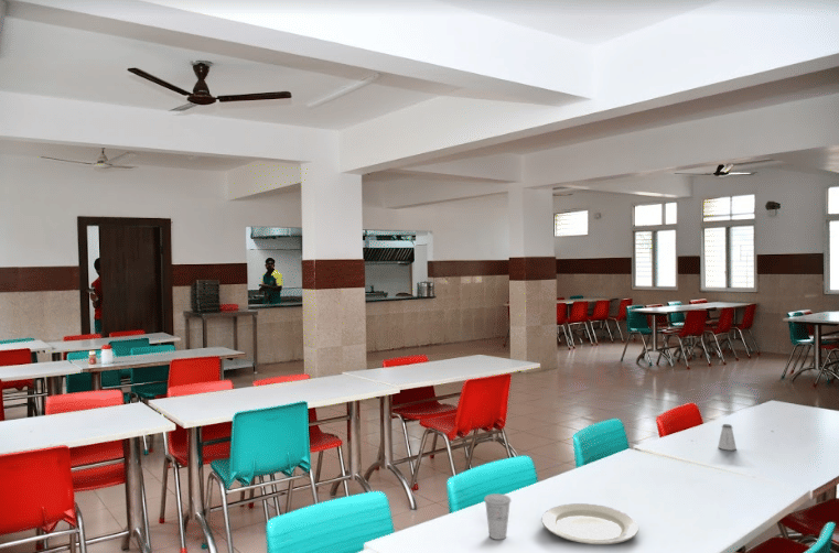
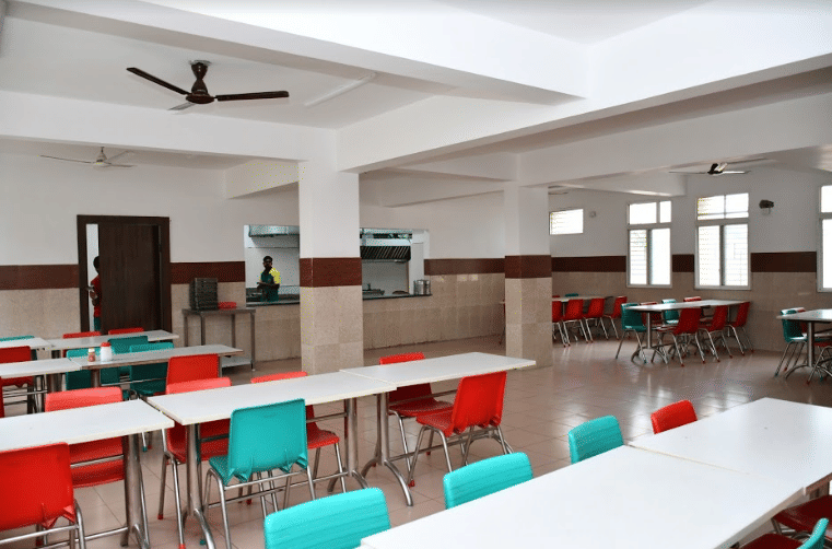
- chinaware (589, 524)
- cup (497, 517)
- saltshaker (727, 436)
